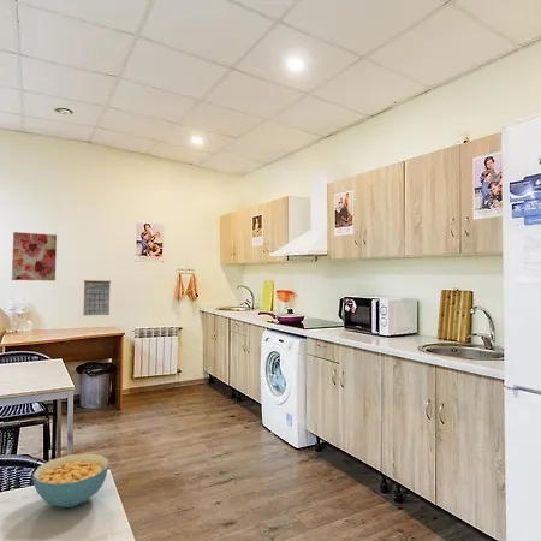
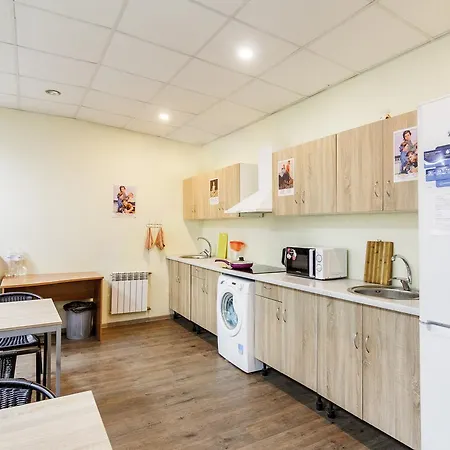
- calendar (96, 293)
- wall art (34, 256)
- cereal bowl (71, 484)
